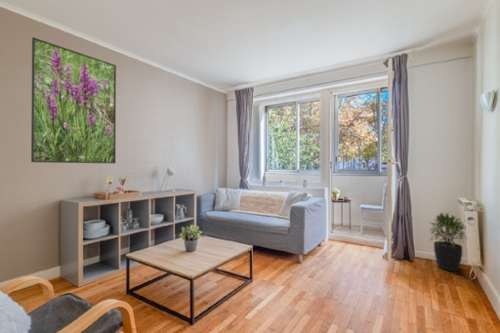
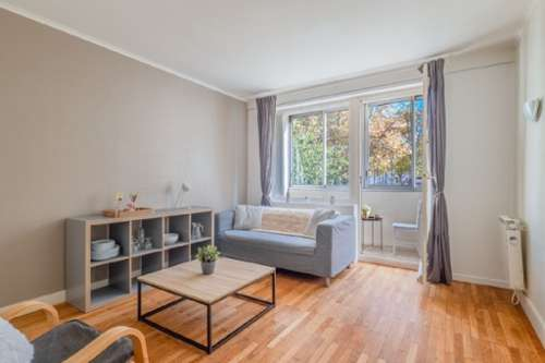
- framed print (78, 107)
- potted plant (448, 239)
